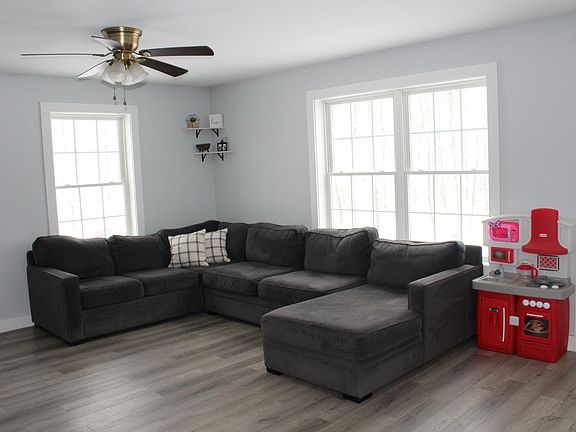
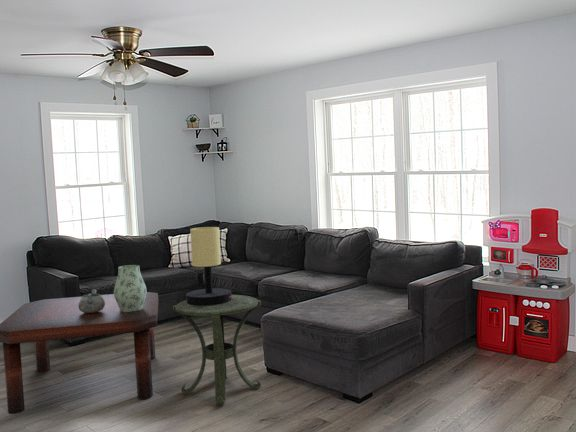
+ table lamp (207, 264)
+ coffee table (88, 336)
+ vase (130, 287)
+ side table (219, 346)
+ decorative bowl (91, 301)
